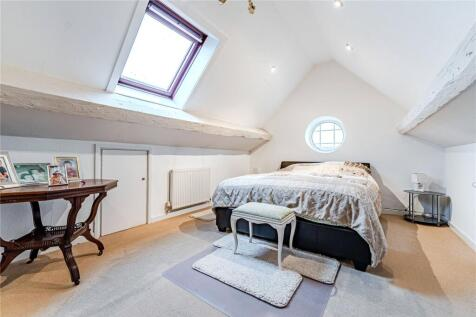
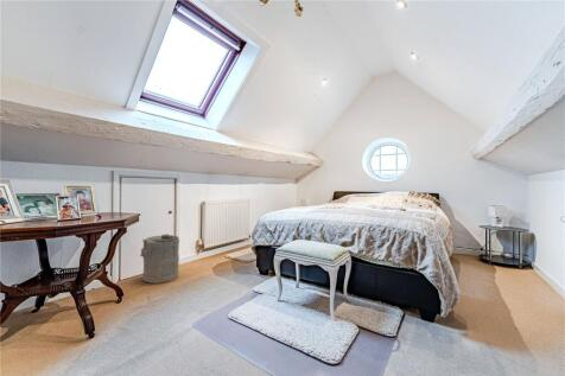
+ laundry hamper (159, 256)
